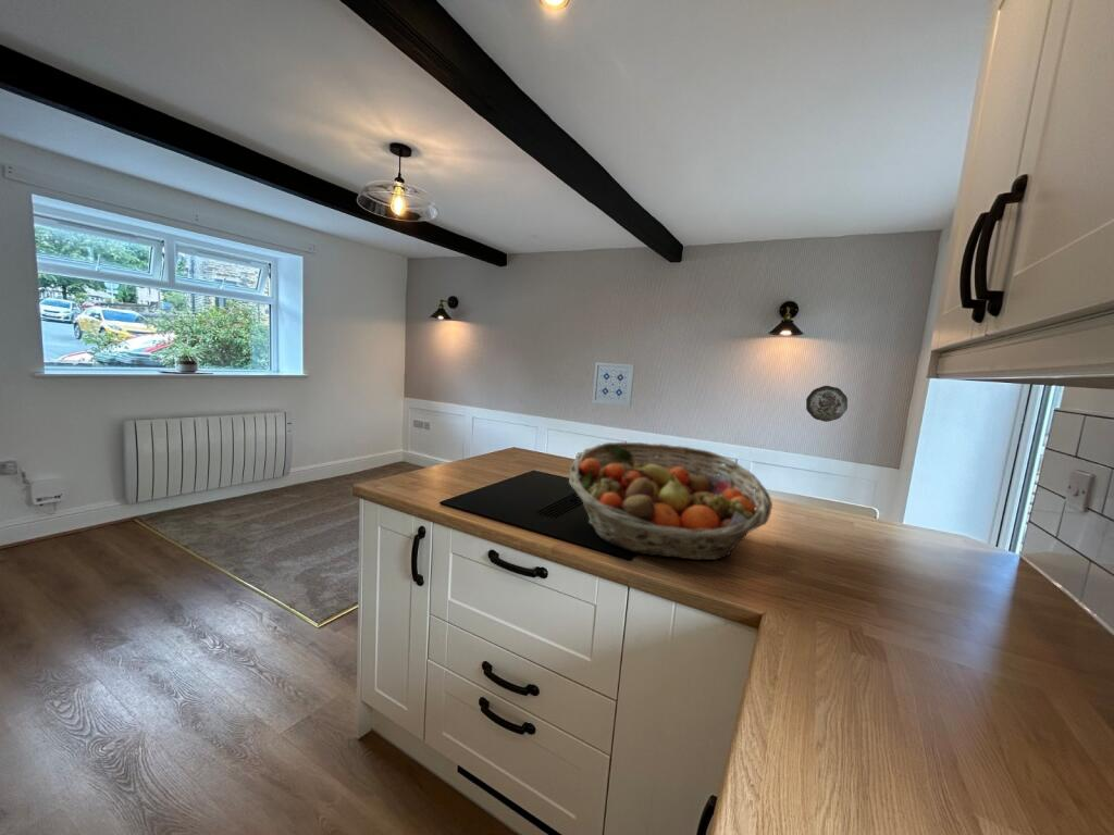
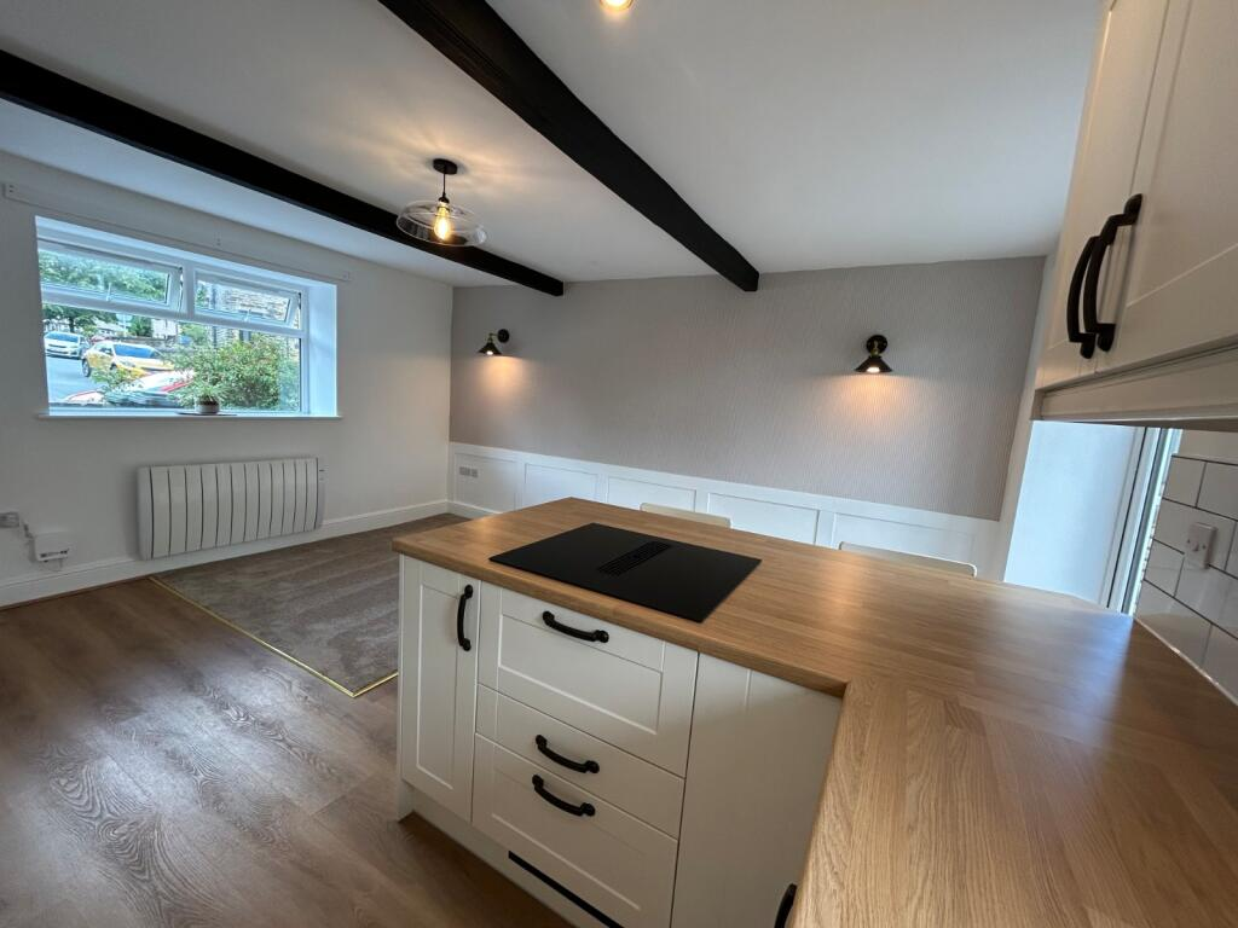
- fruit basket (664, 495)
- decorative plate (826, 403)
- wall art (612, 384)
